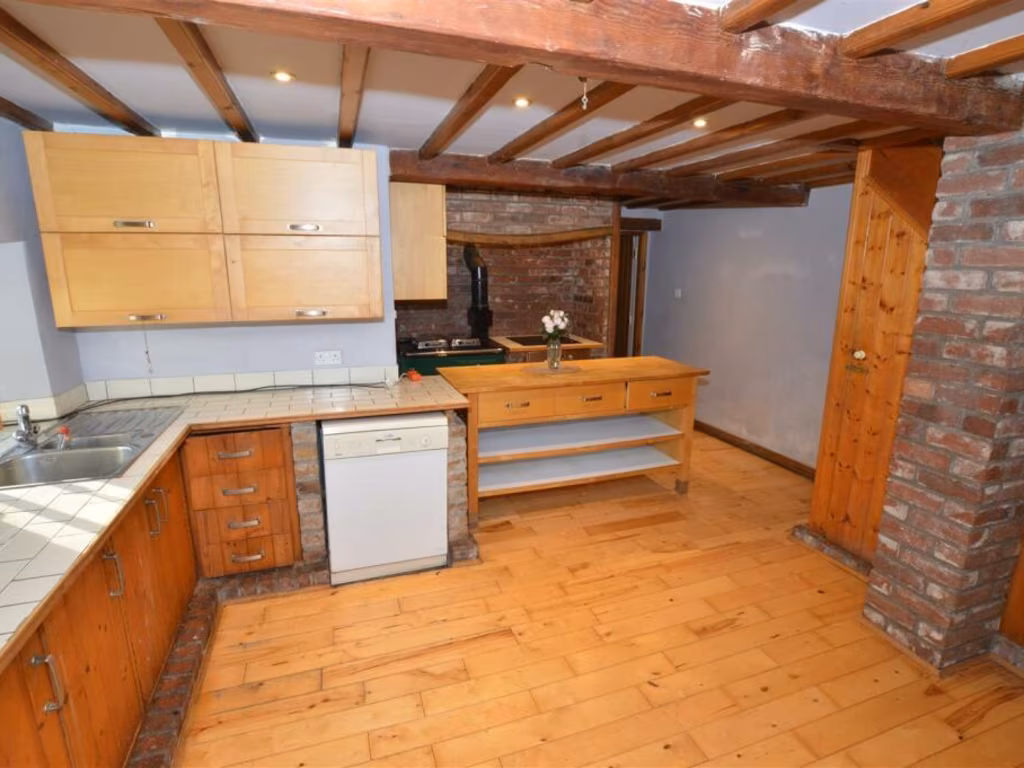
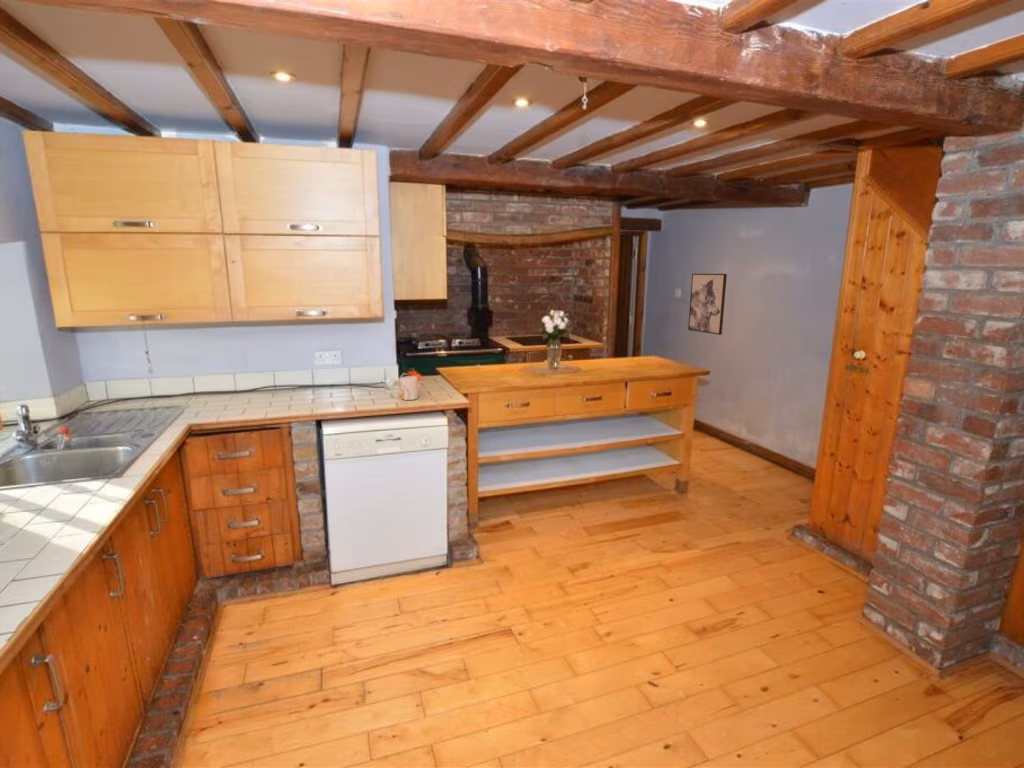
+ wall art (706, 303)
+ mug (406, 387)
